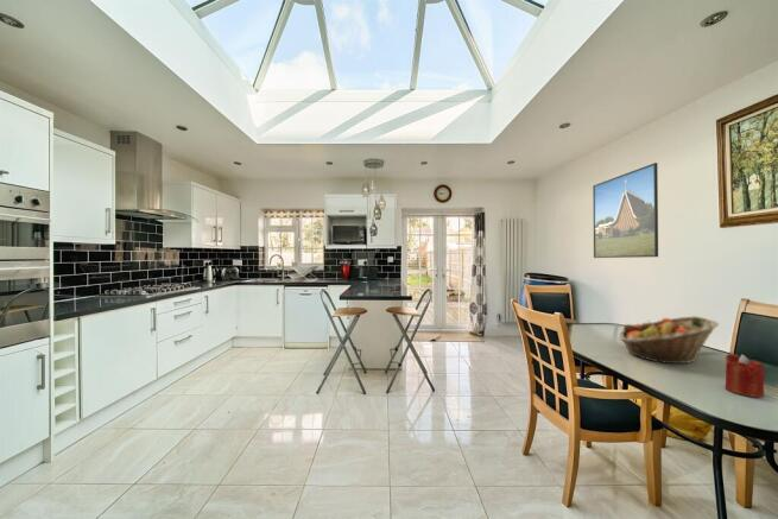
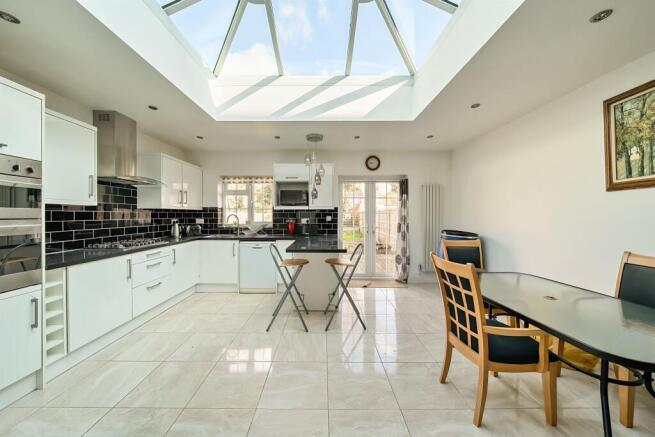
- candle (744, 373)
- fruit basket (664, 336)
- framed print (621, 216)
